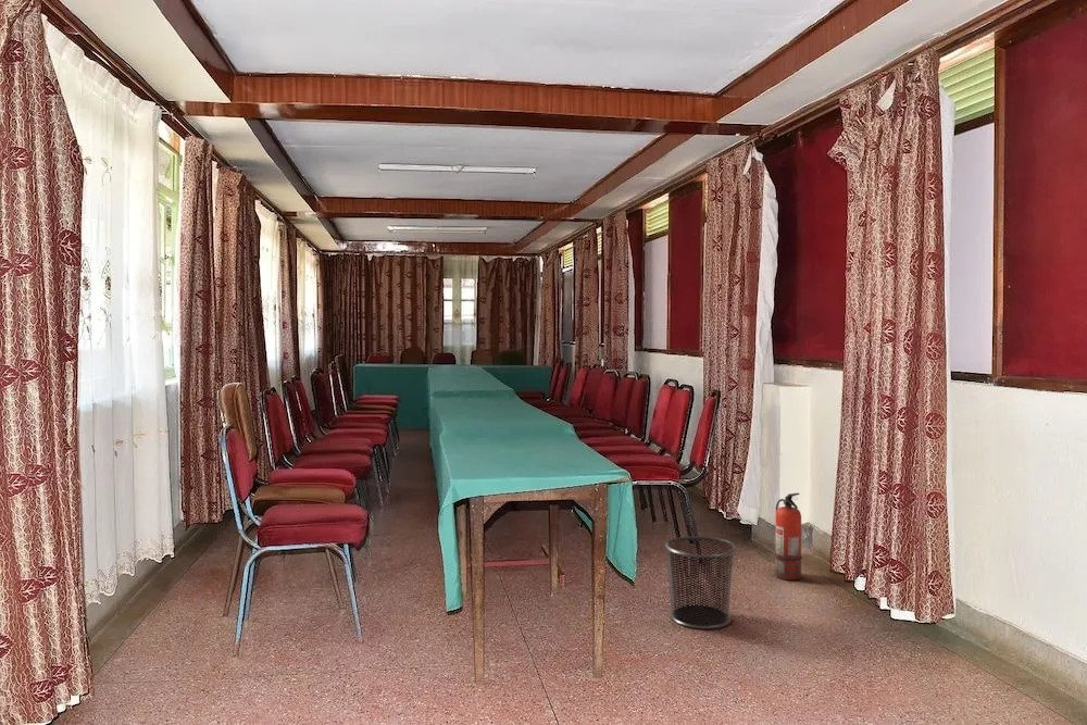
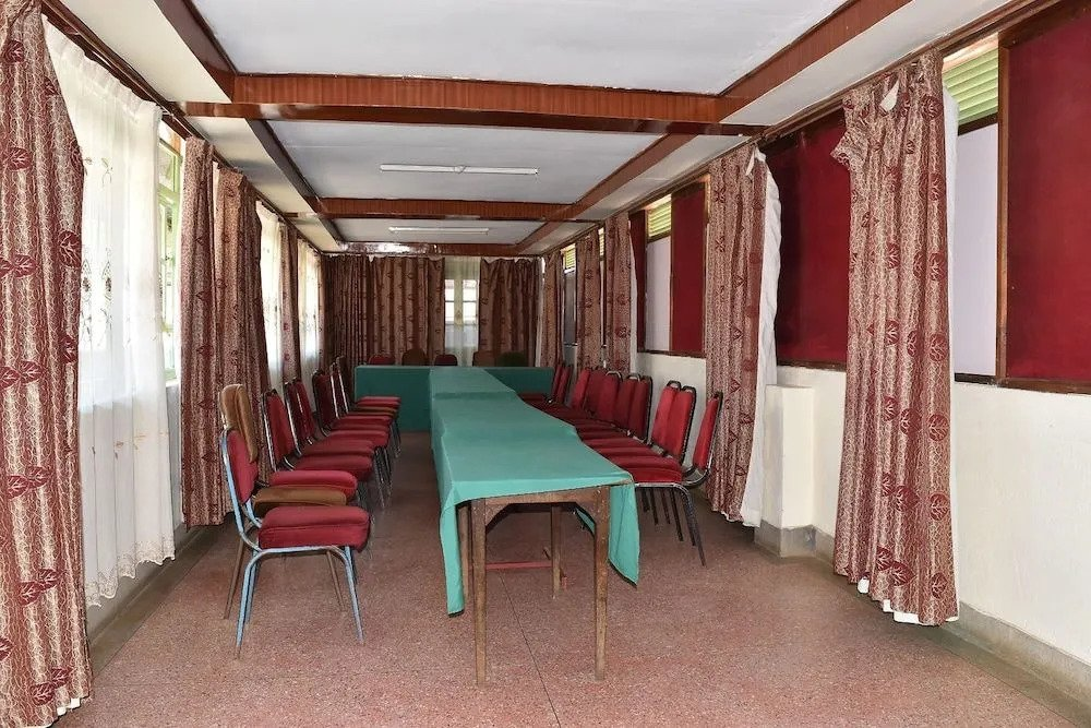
- waste bin (700, 580)
- fire extinguisher (787, 532)
